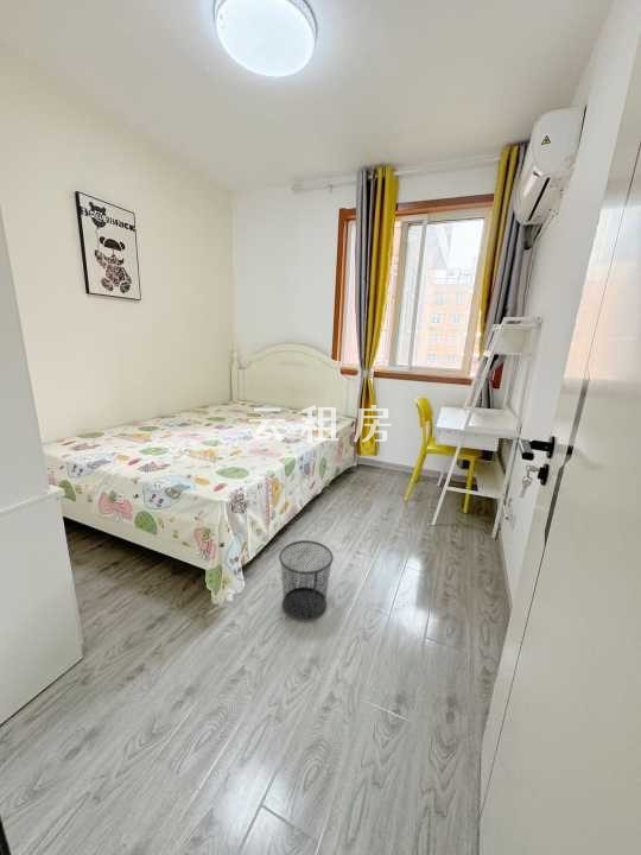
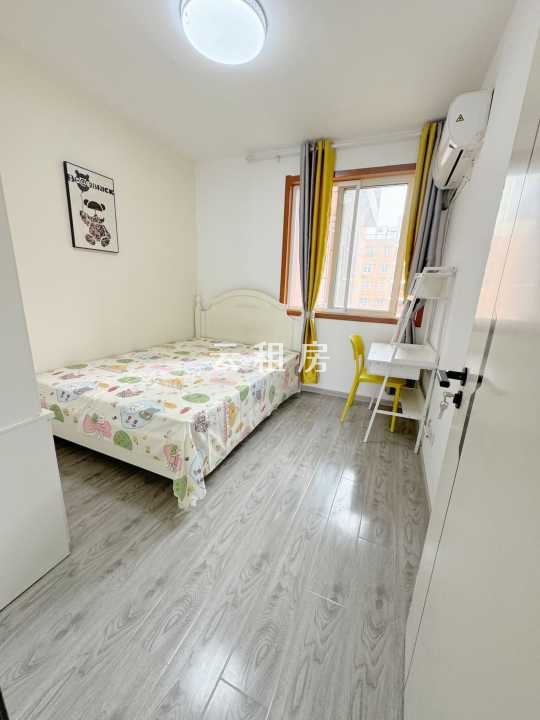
- waste bin (305, 580)
